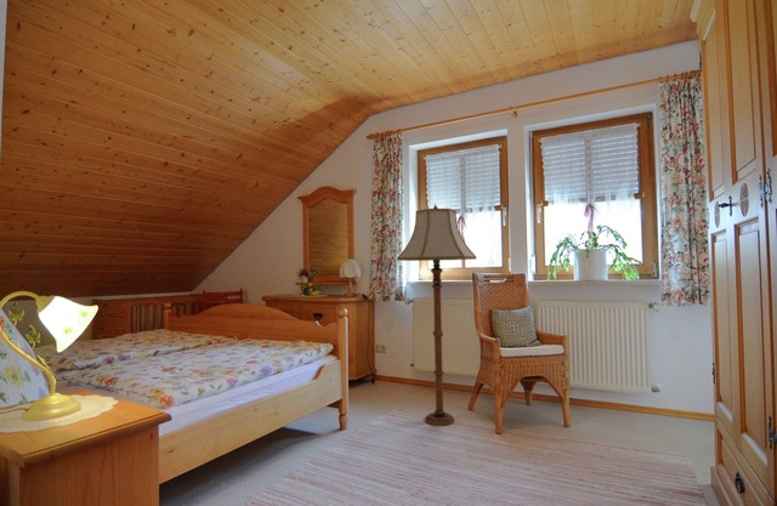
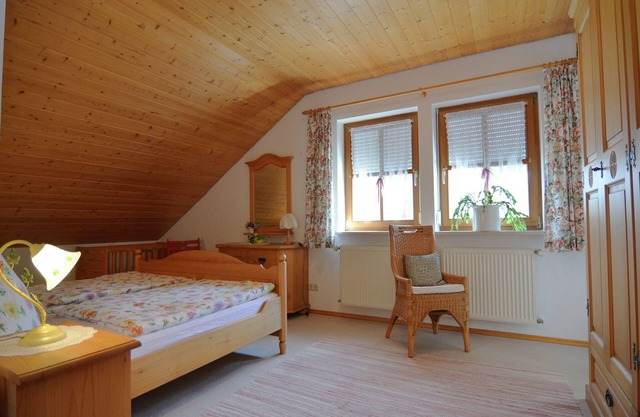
- floor lamp (437, 311)
